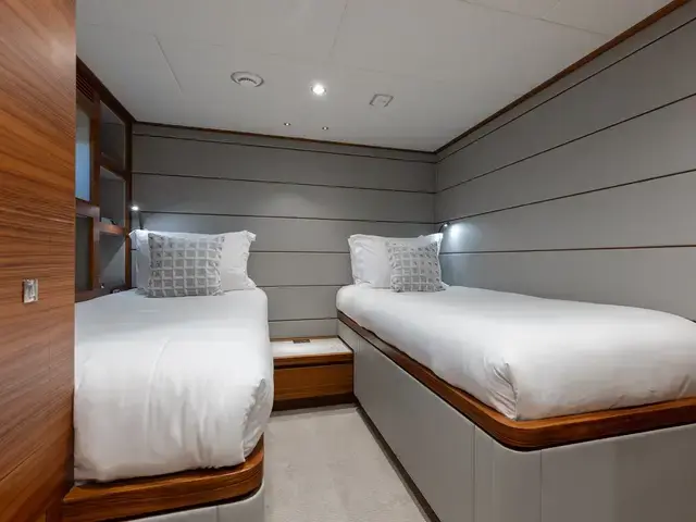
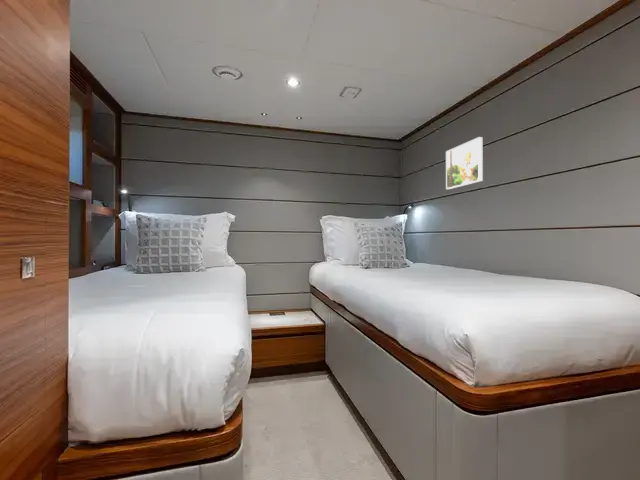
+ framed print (462, 165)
